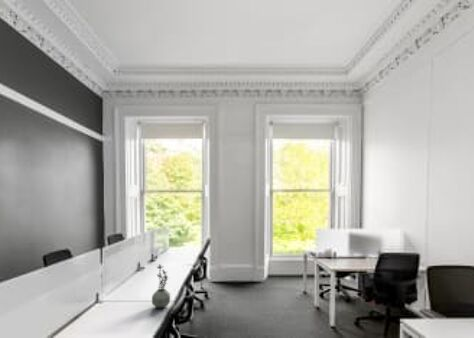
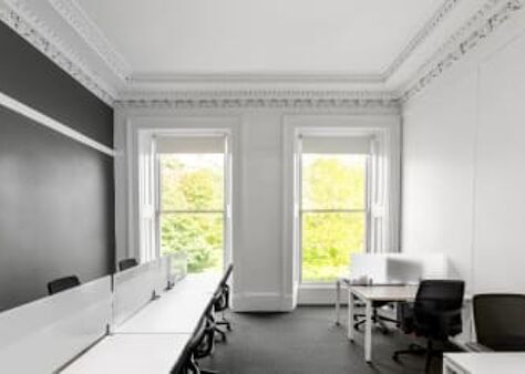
- potted plant (161, 286)
